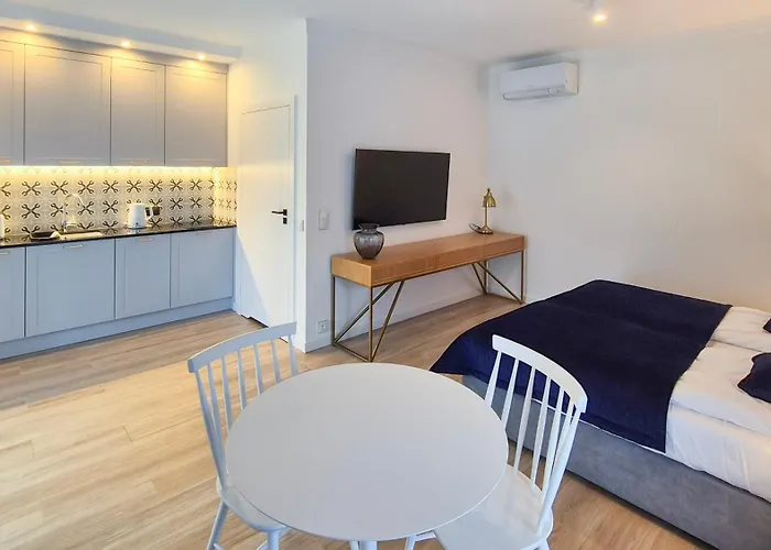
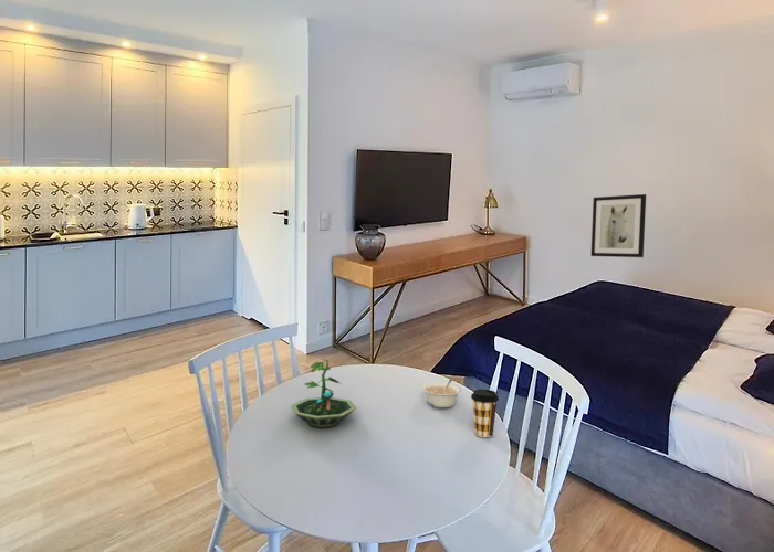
+ legume (440, 393)
+ wall art (617, 226)
+ terrarium (324, 371)
+ coffee cup (484, 413)
